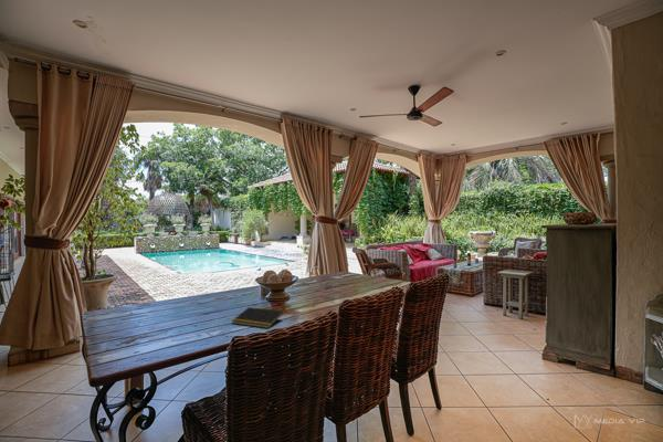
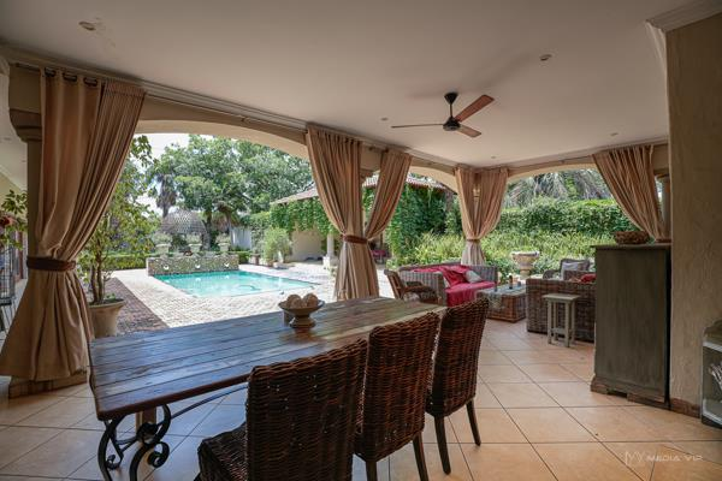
- notepad (257, 316)
